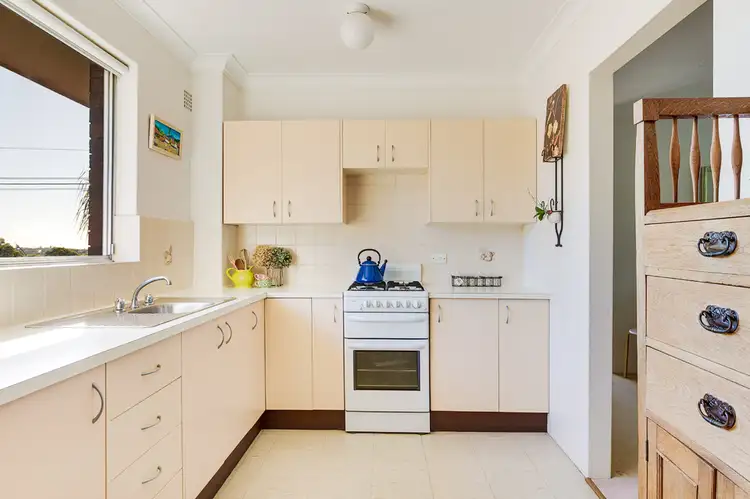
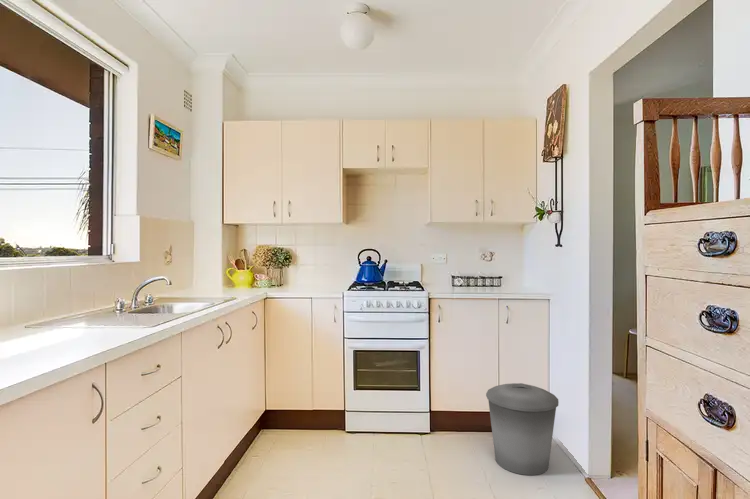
+ trash can (521, 423)
